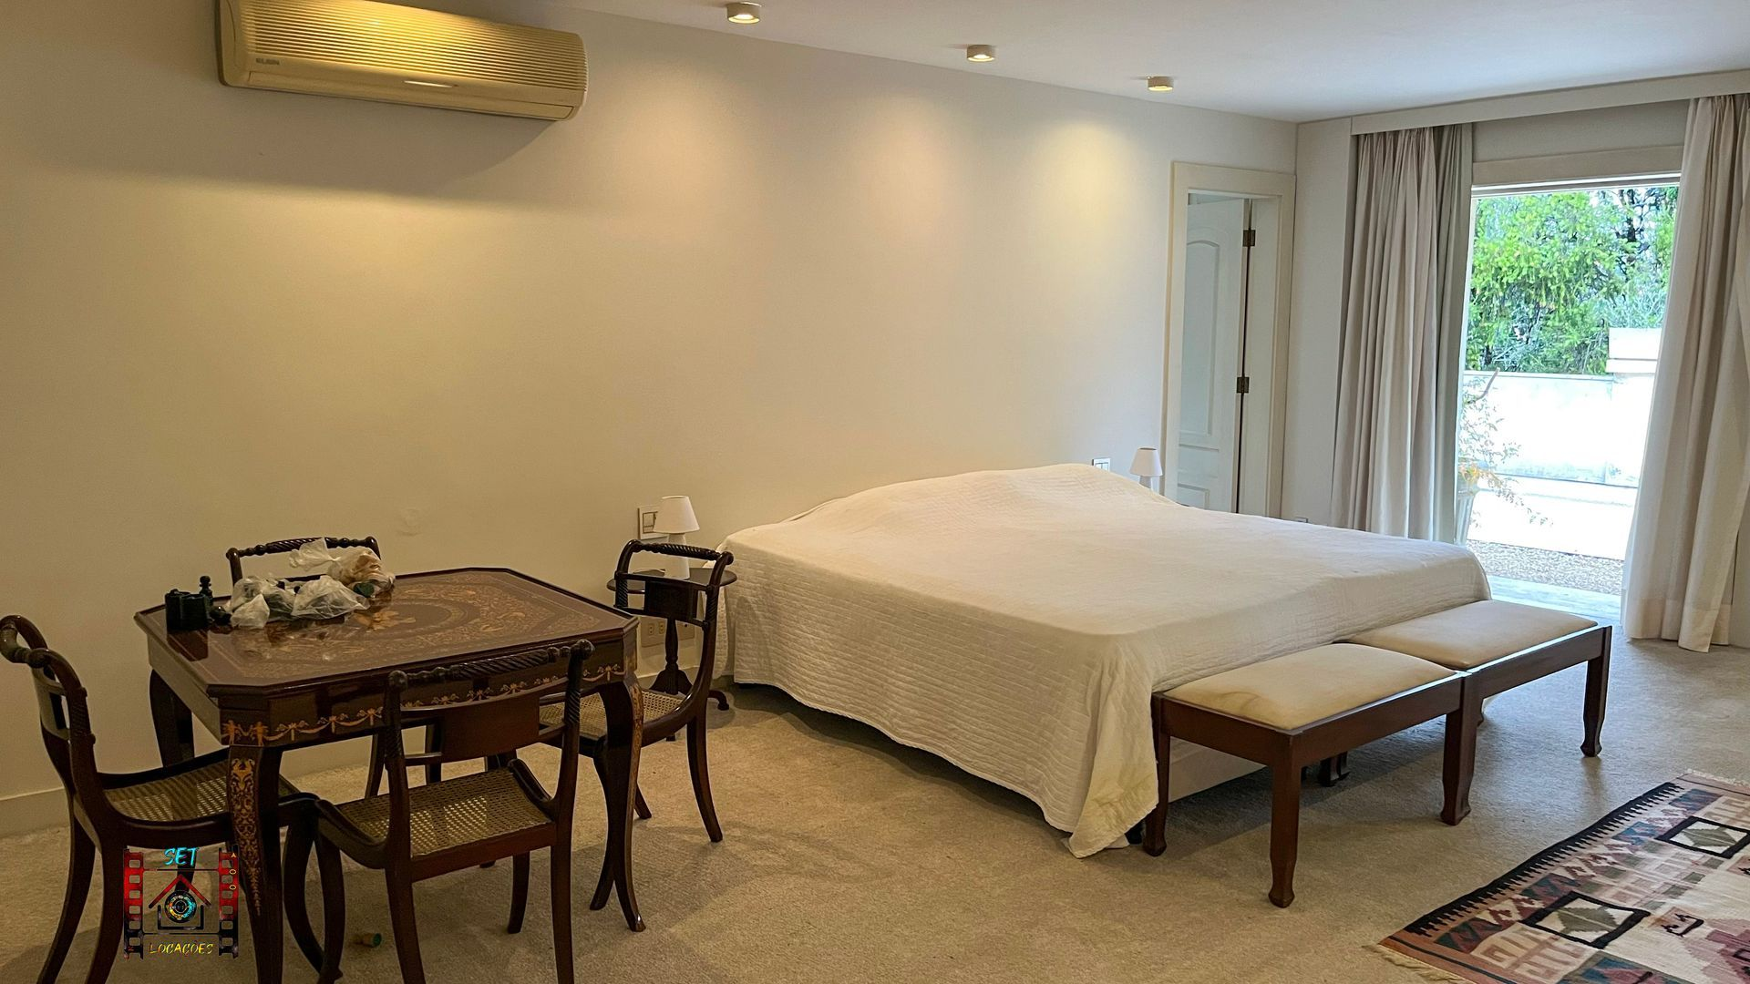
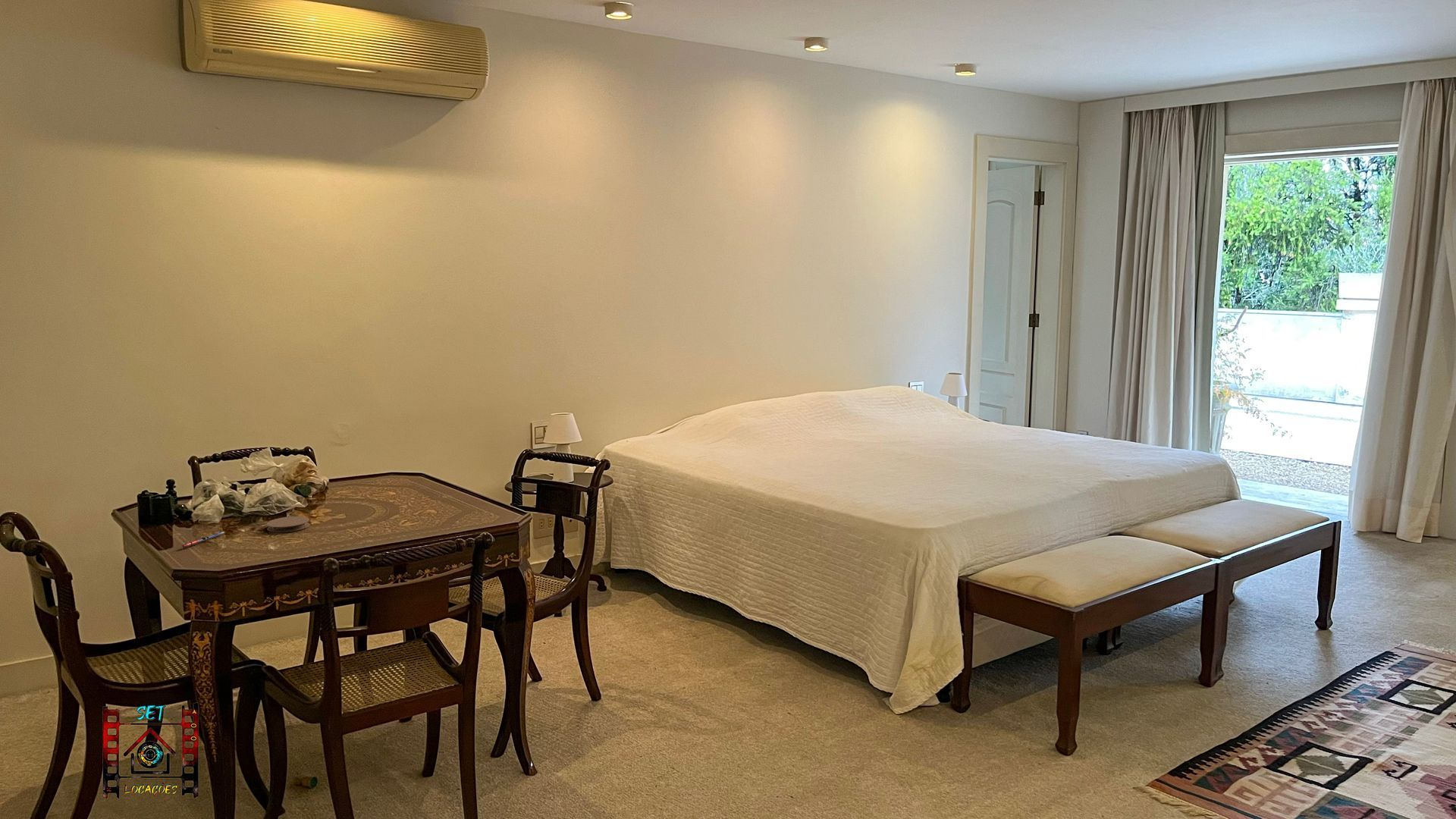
+ coaster (288, 524)
+ pen (204, 538)
